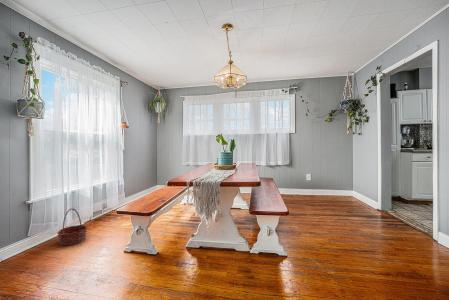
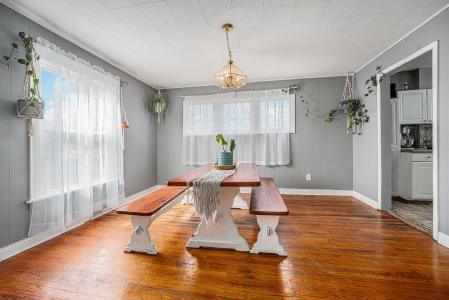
- basket (72, 226)
